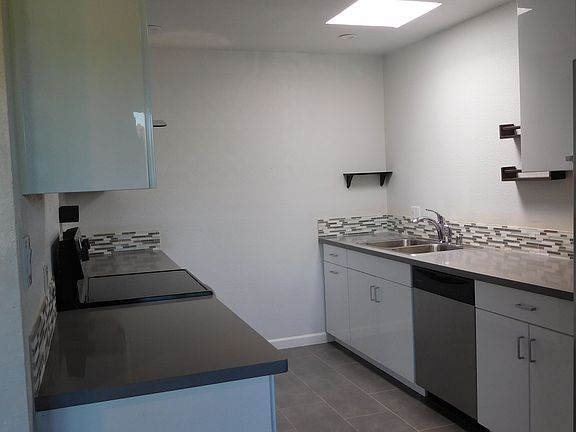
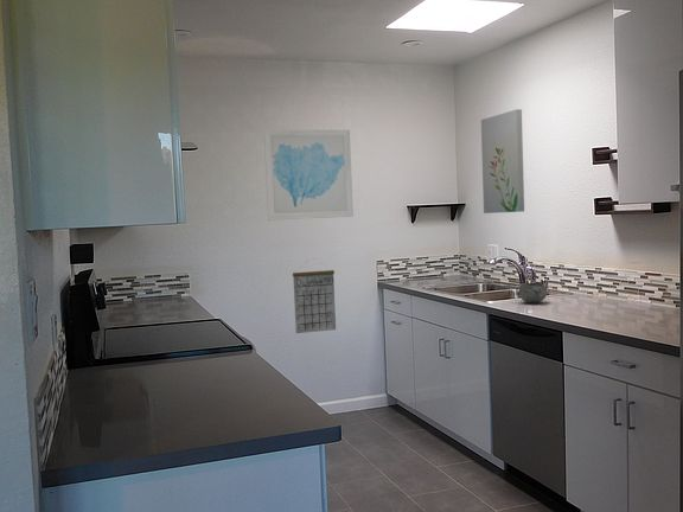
+ wall art (309, 174)
+ calendar (314, 294)
+ wall art (502, 164)
+ decorative bowl (531, 293)
